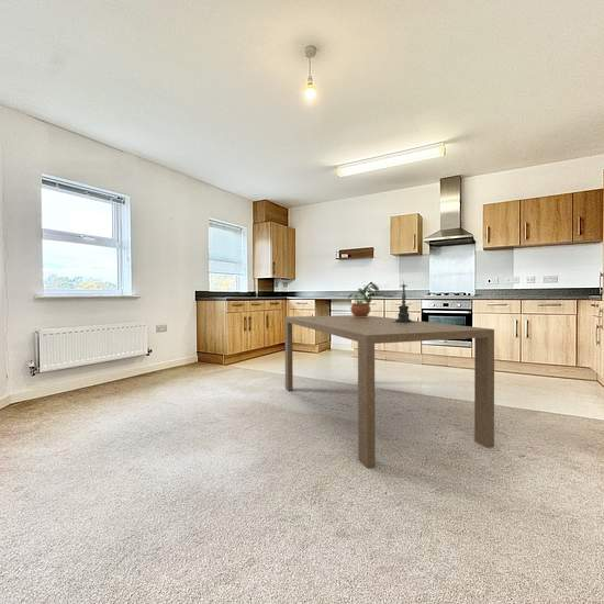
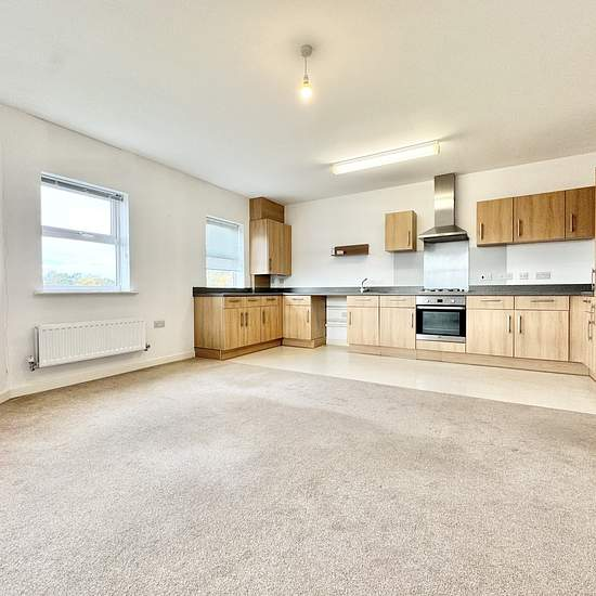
- potted plant (365, 299)
- dining table (363, 366)
- candle holder (403, 300)
